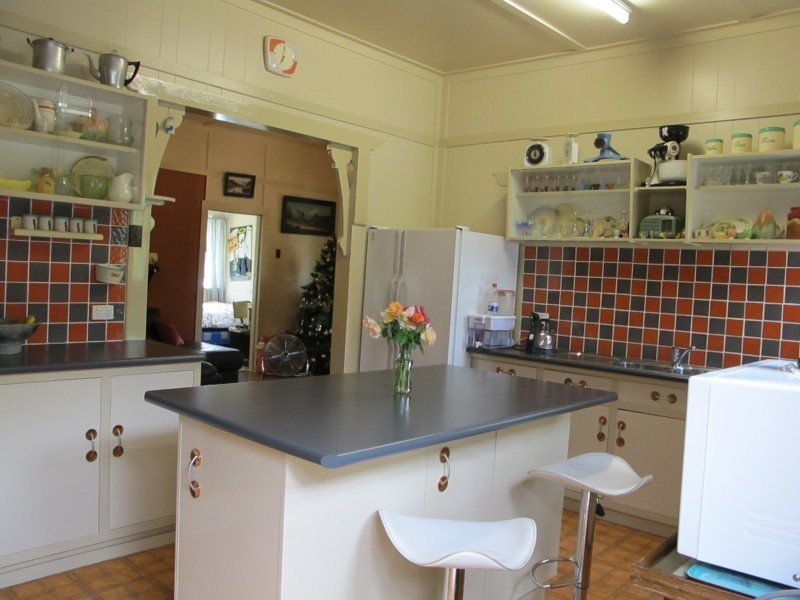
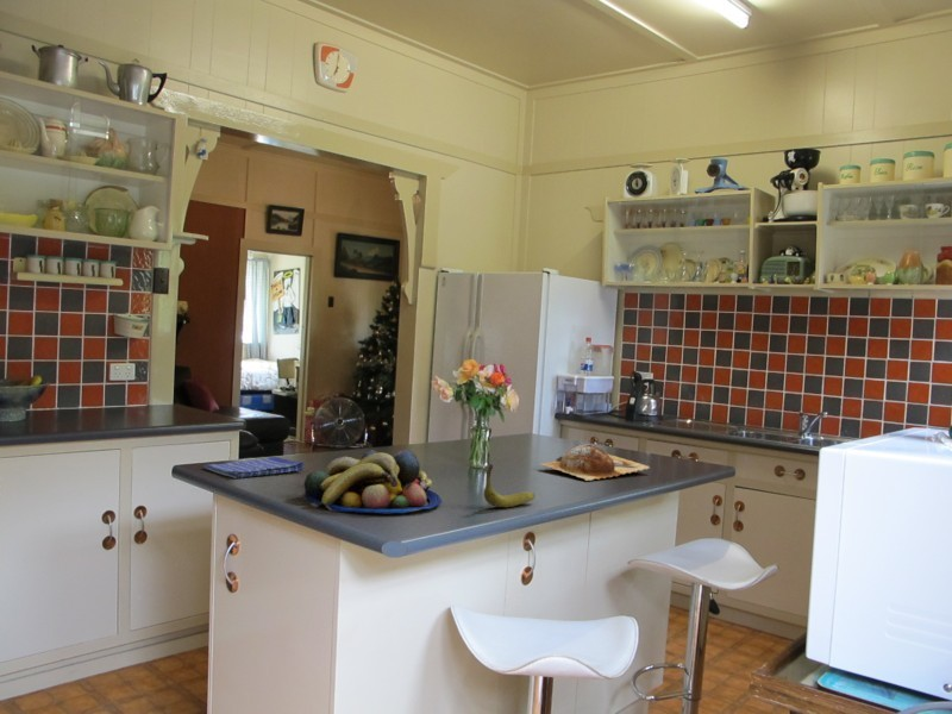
+ fruit bowl (375, 475)
+ banana (513, 494)
+ dish towel (255, 464)
+ chopping board (596, 457)
